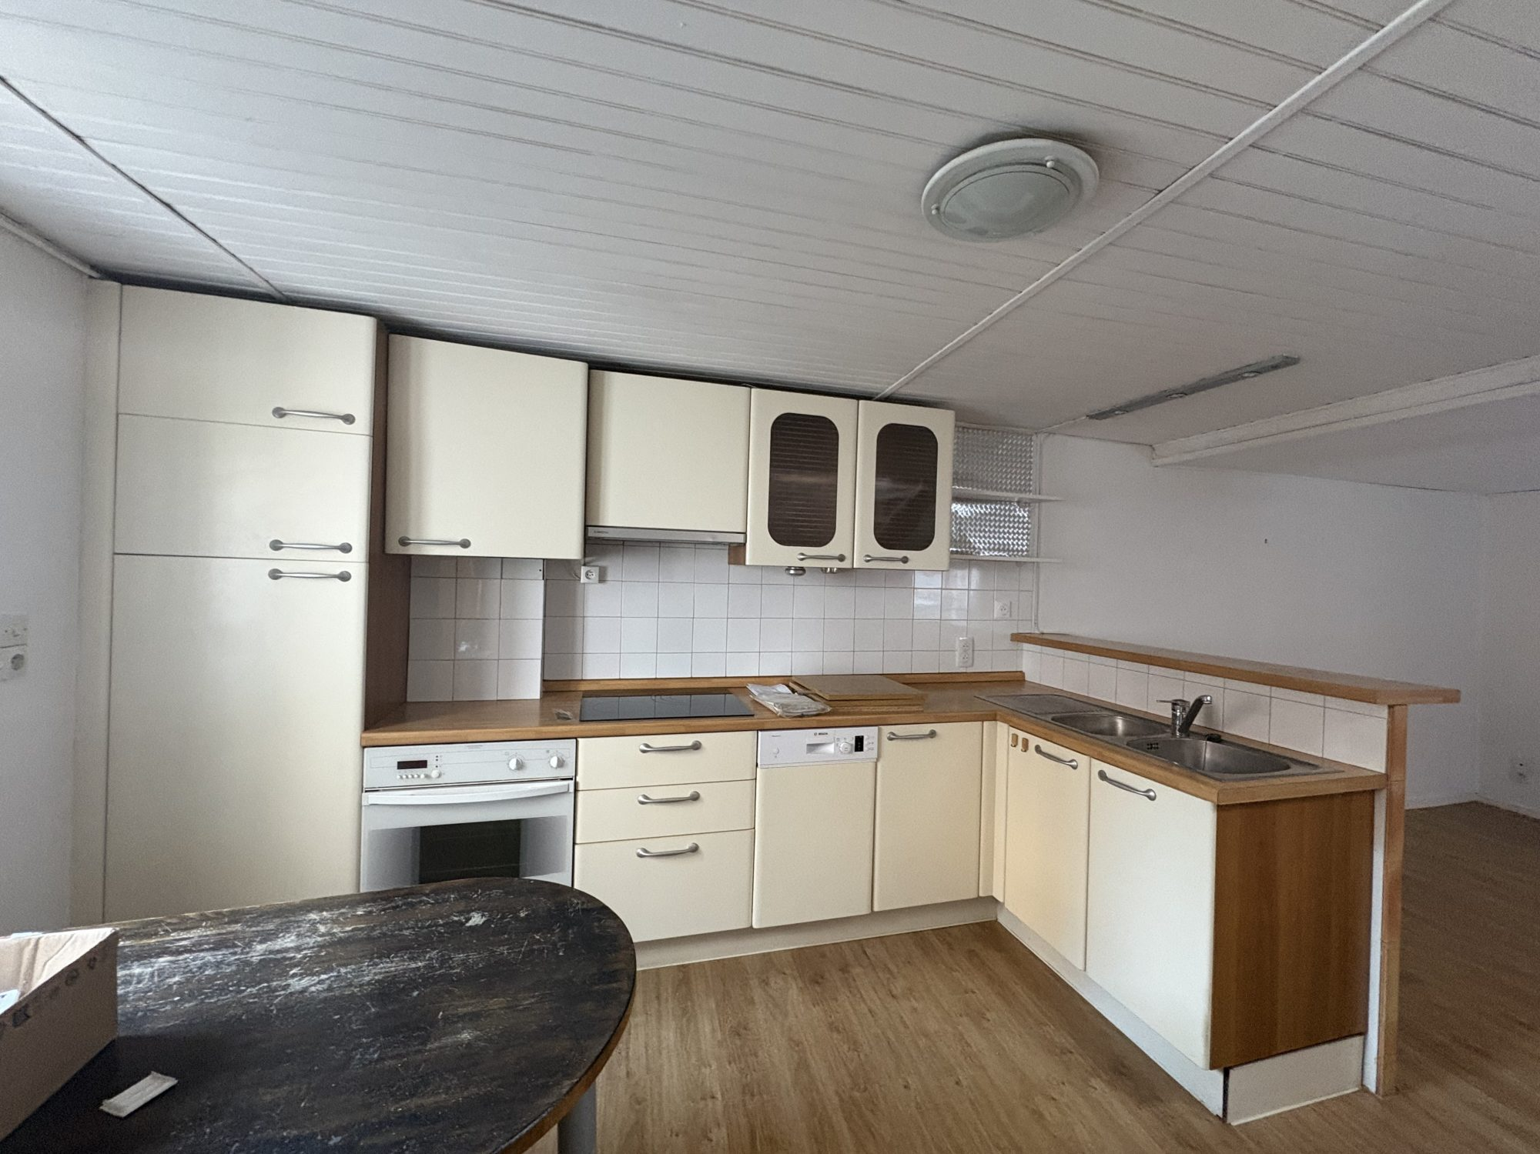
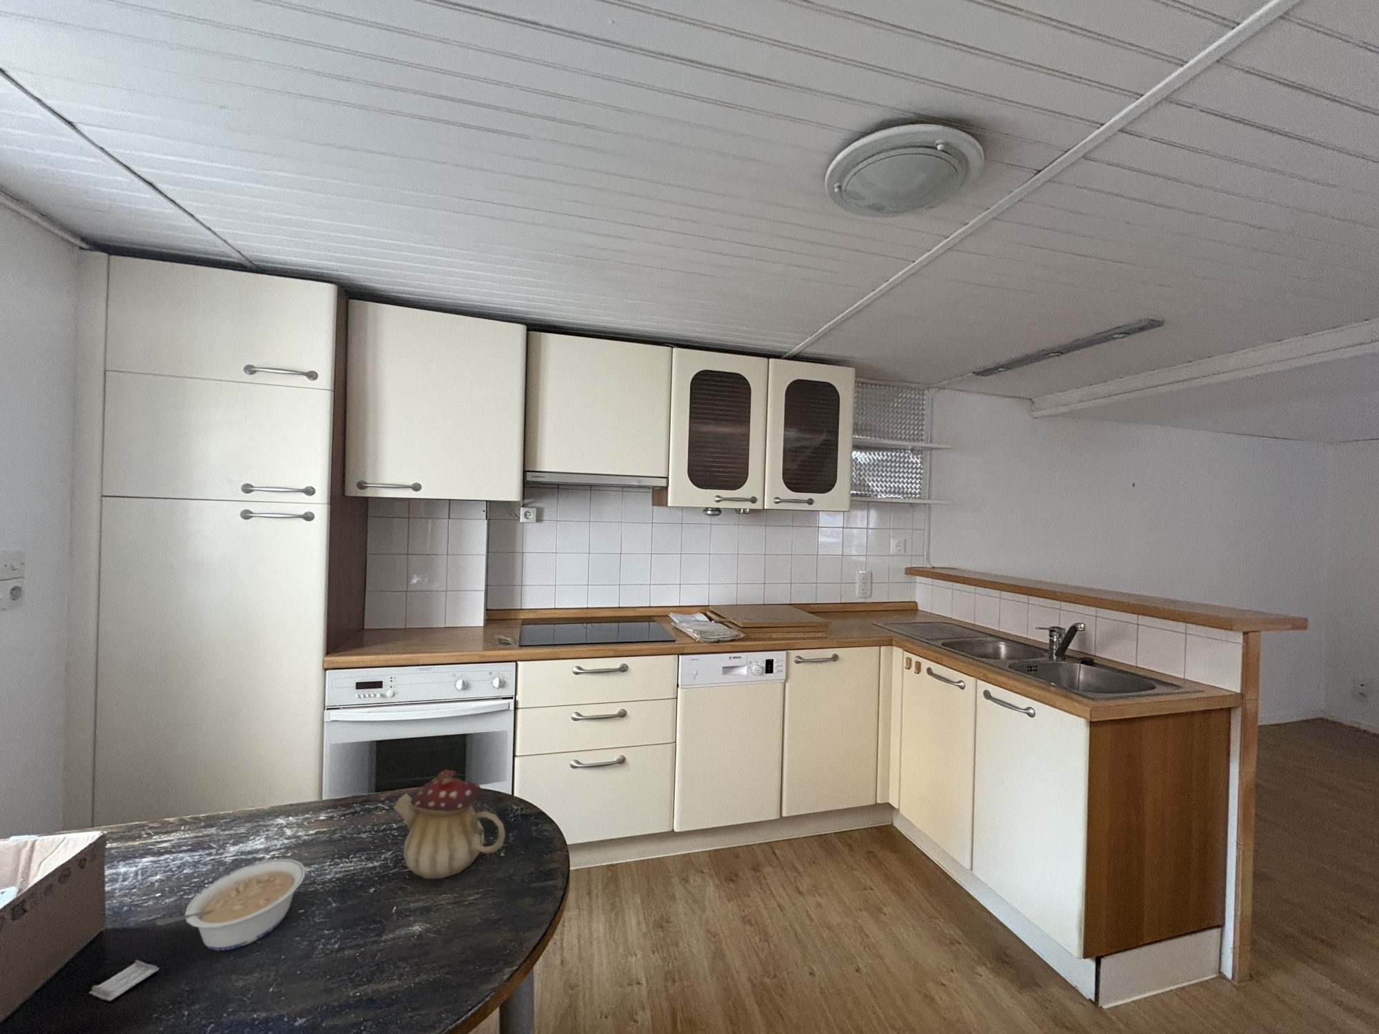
+ teapot (451, 816)
+ legume (244, 906)
